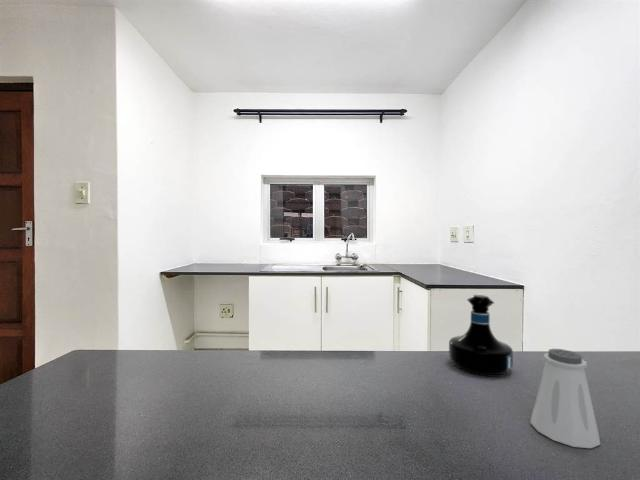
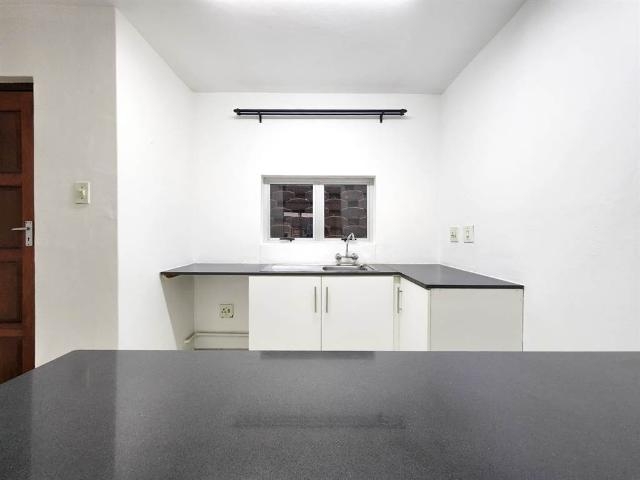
- tequila bottle (479, 330)
- saltshaker (564, 391)
